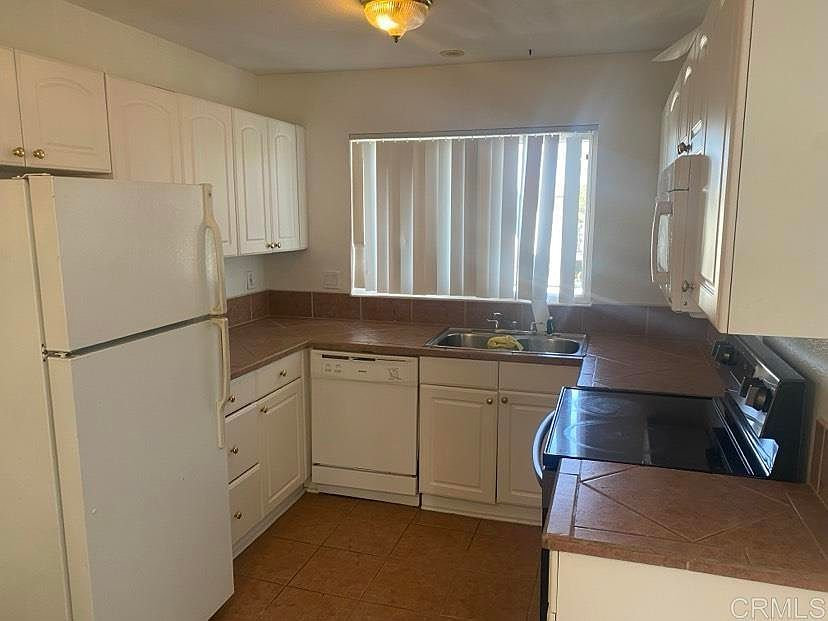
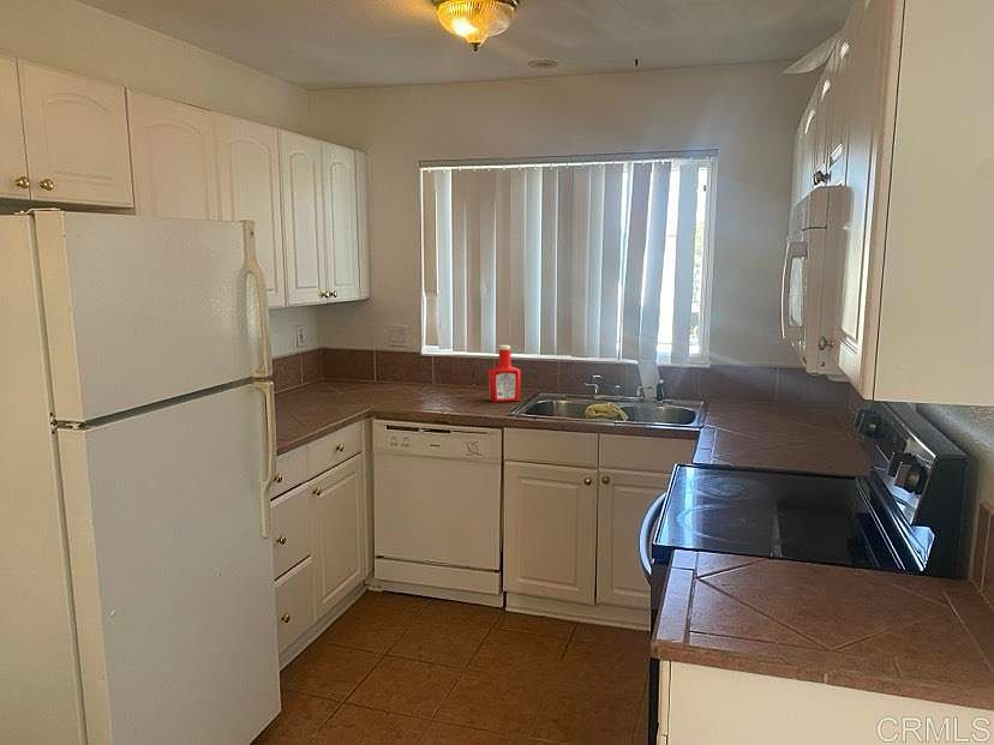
+ soap bottle (504, 372)
